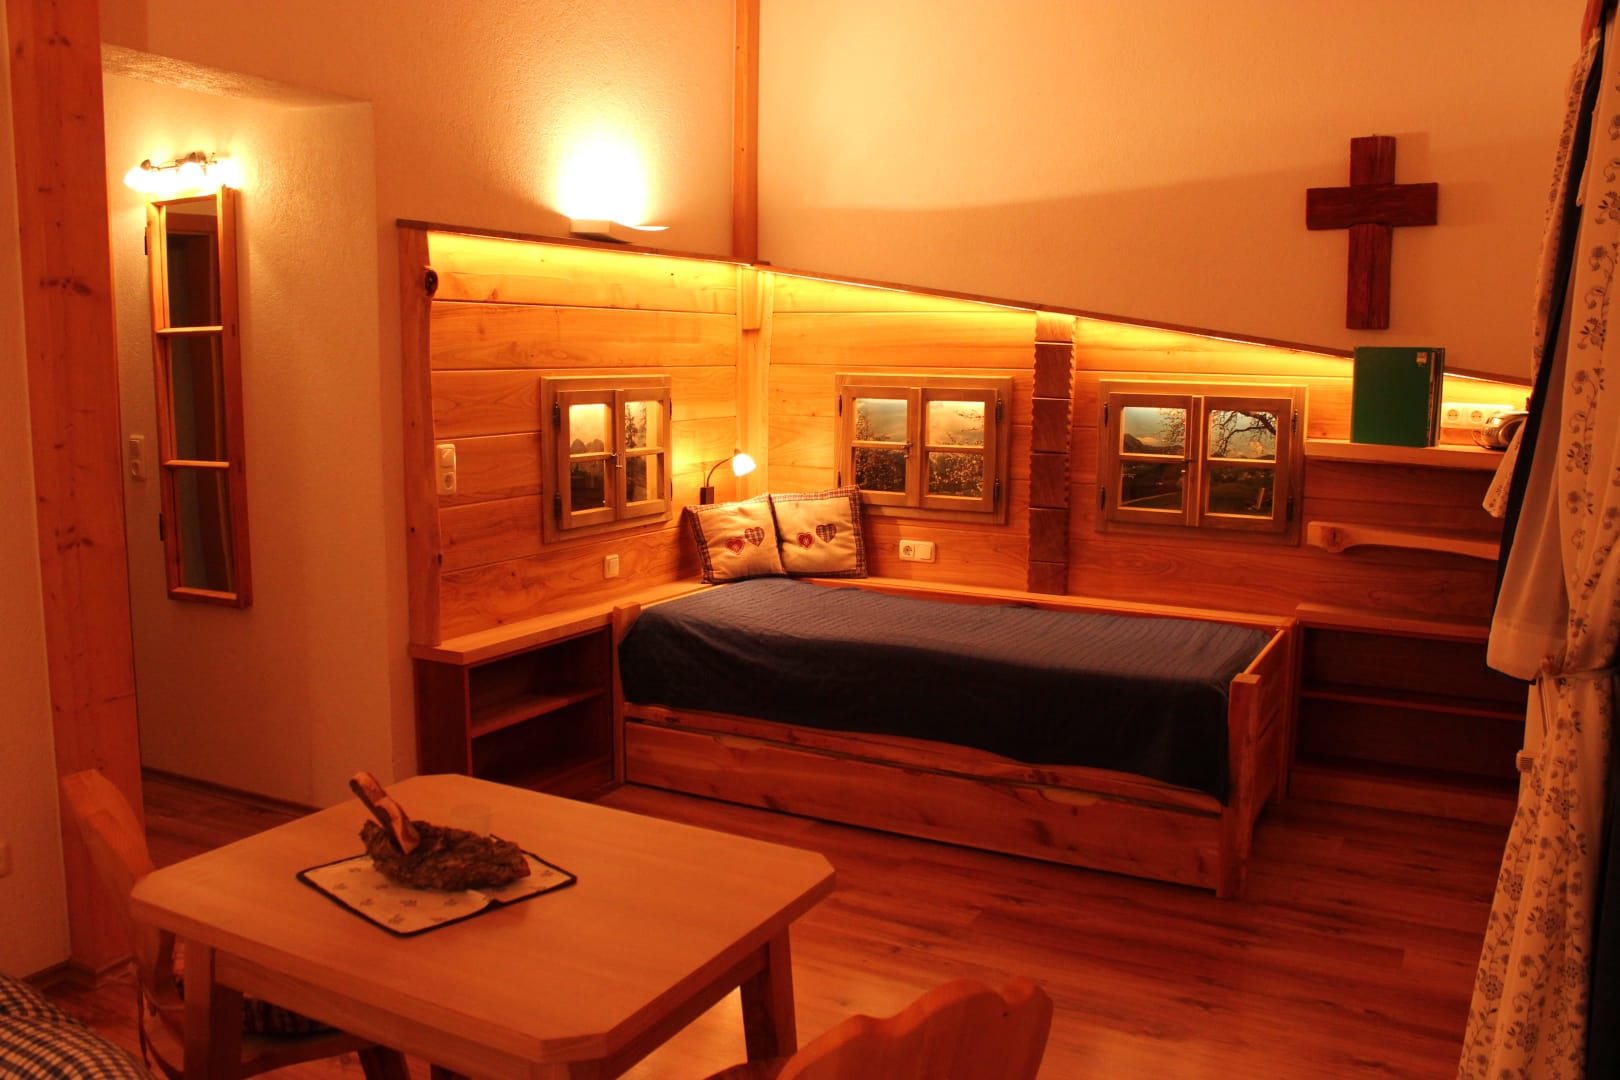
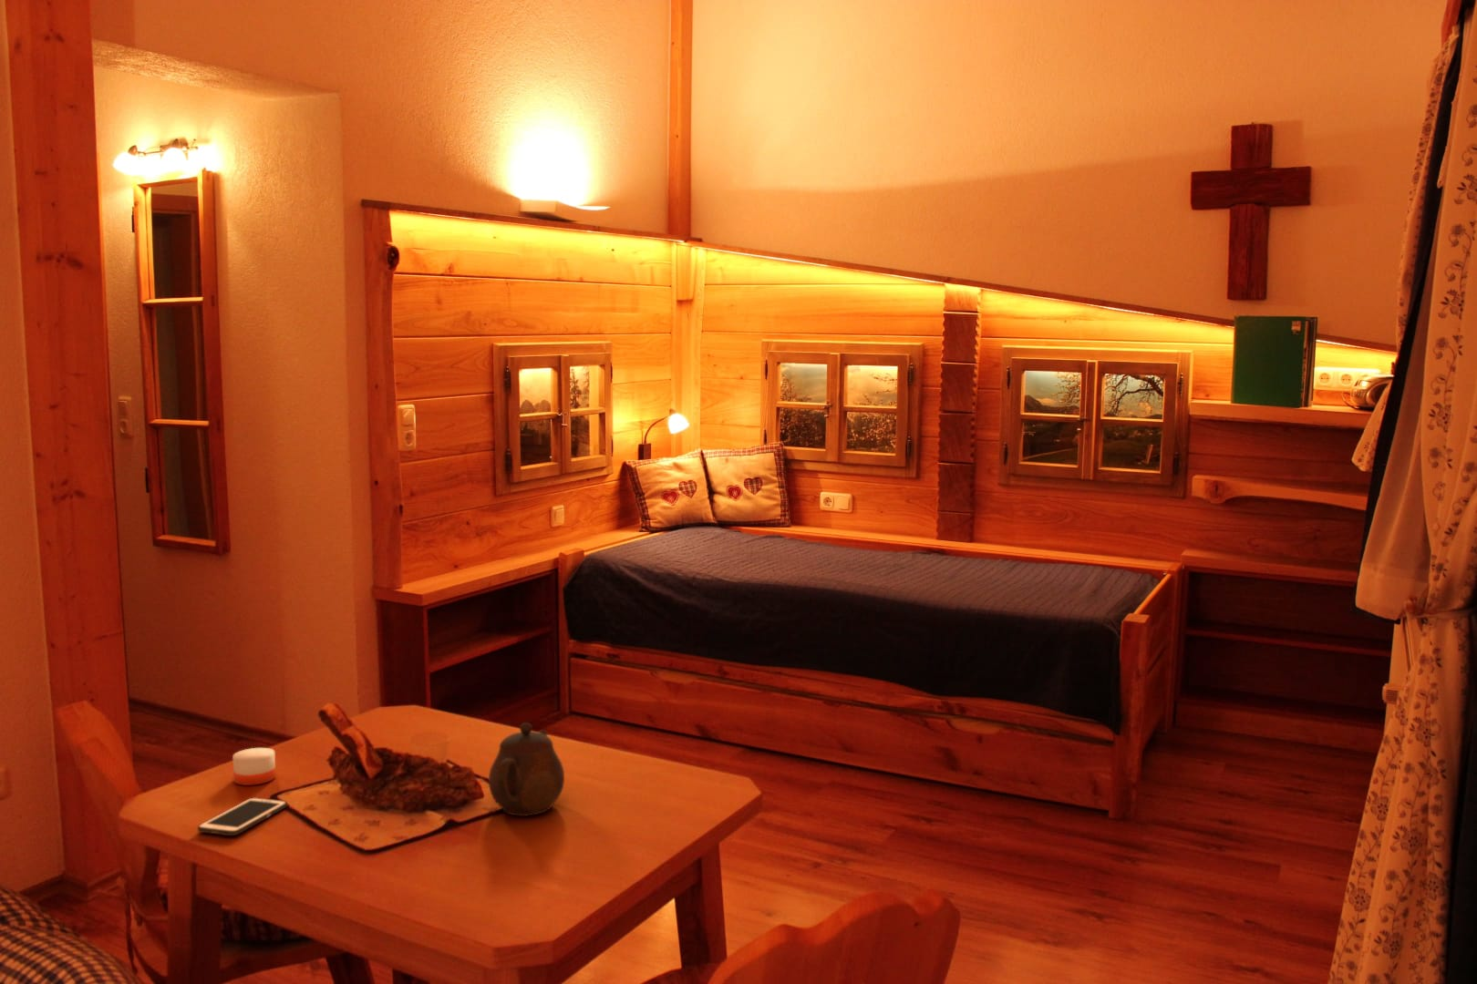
+ candle (254, 751)
+ teapot (523, 767)
+ cell phone (244, 816)
